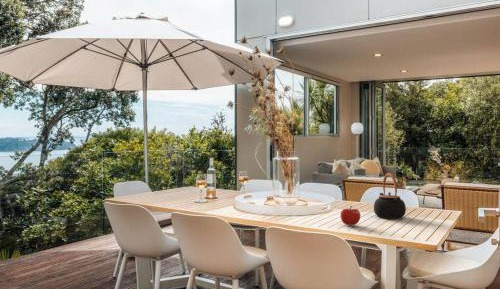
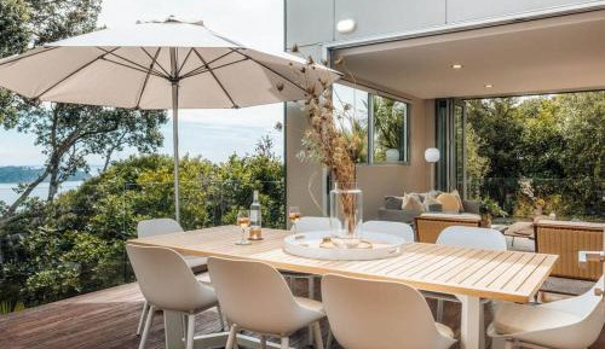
- teapot (388, 195)
- fruit (350, 215)
